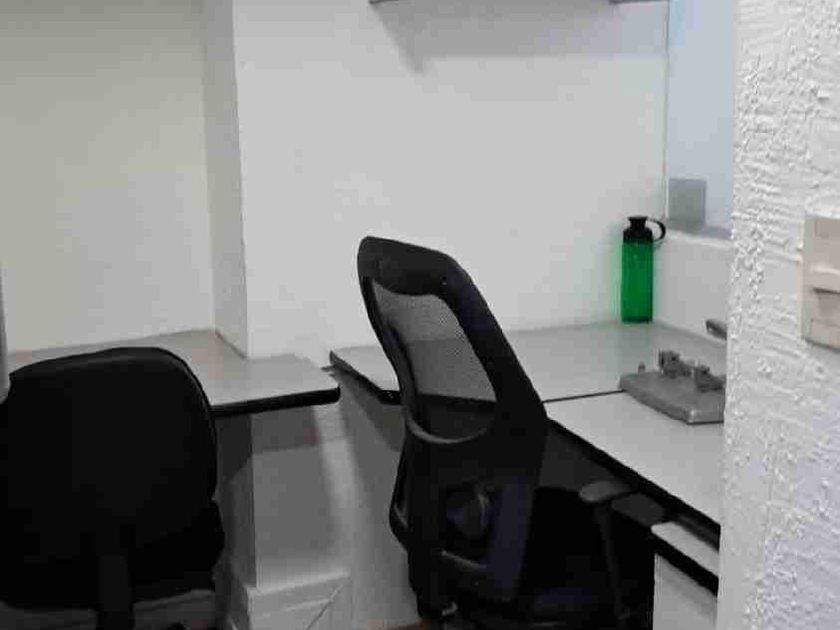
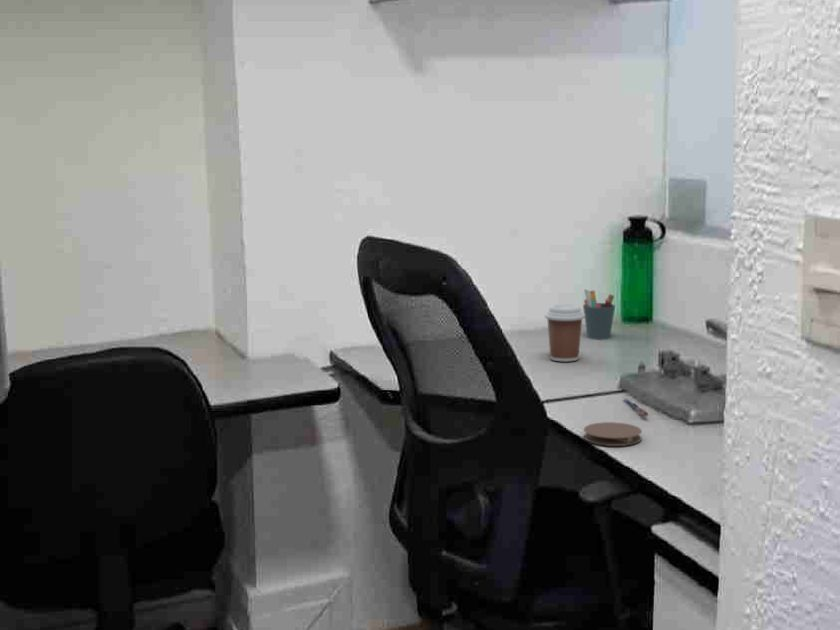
+ coaster (612, 433)
+ coffee cup (564, 332)
+ pen (635, 406)
+ pen holder (598, 312)
